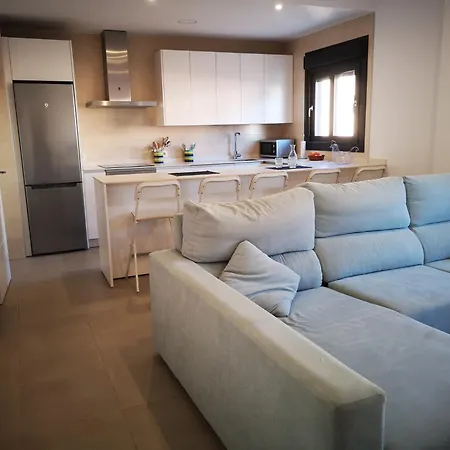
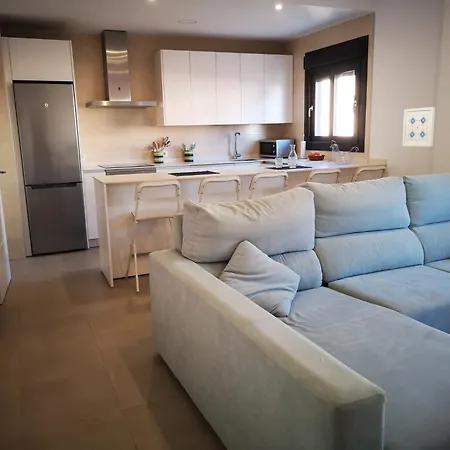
+ wall art (418, 127)
